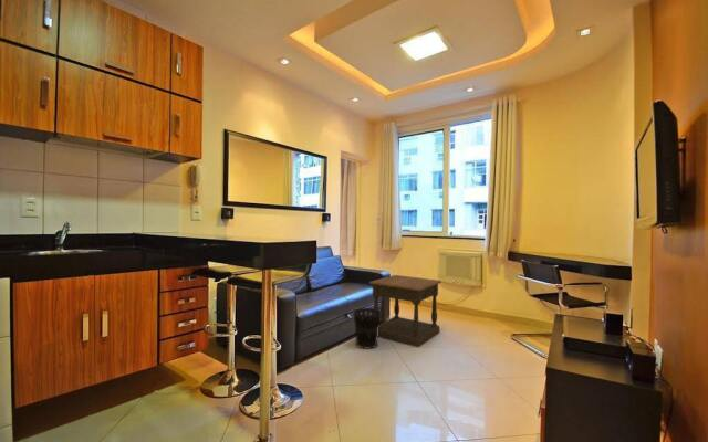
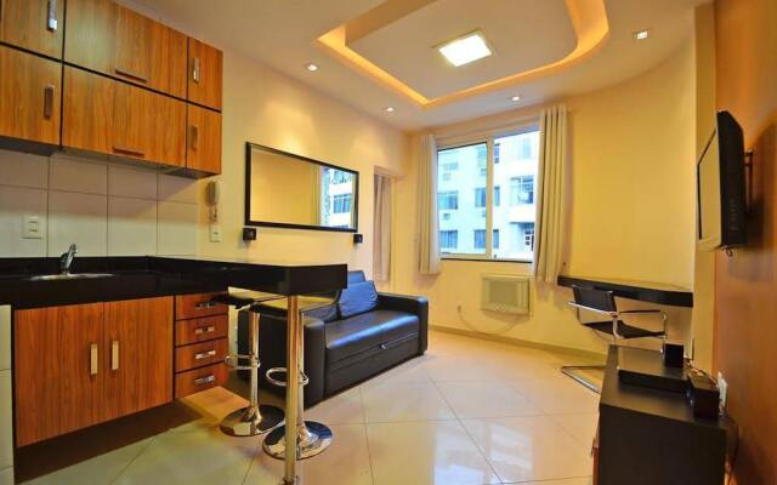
- side table (398, 307)
- wastebasket (366, 327)
